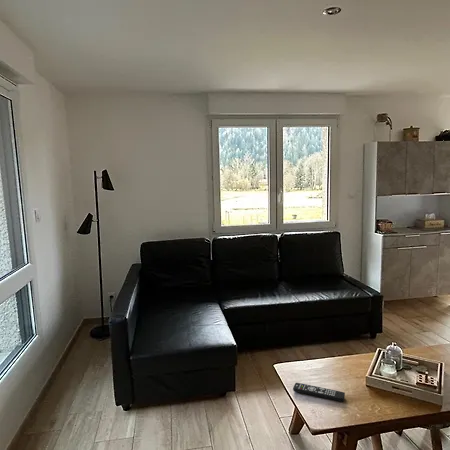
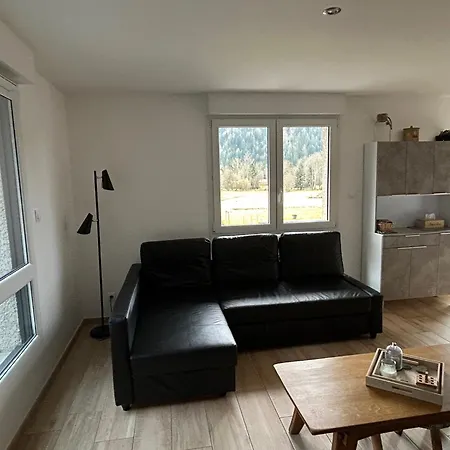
- remote control (318, 392)
